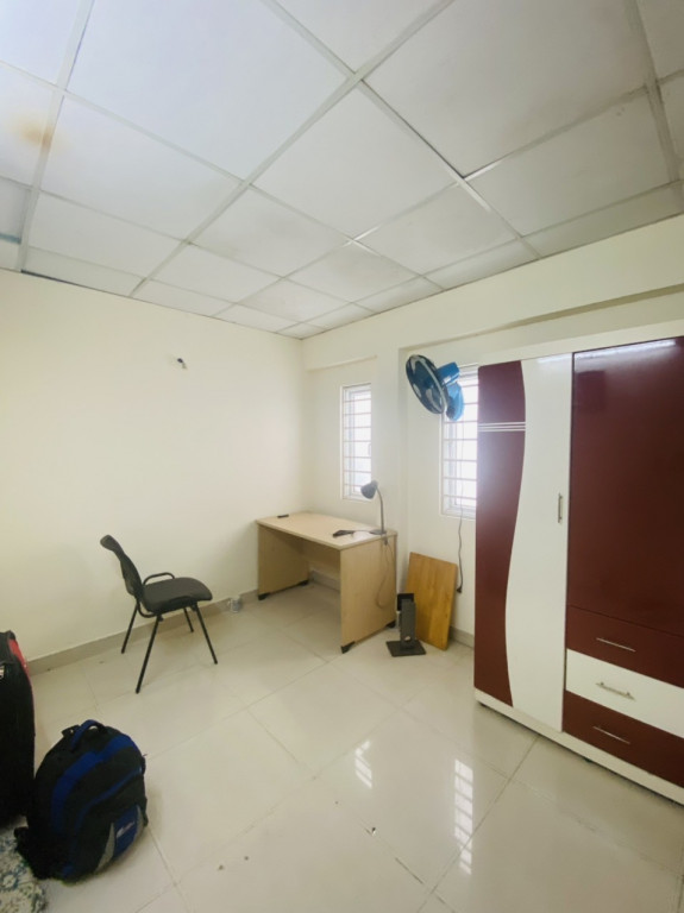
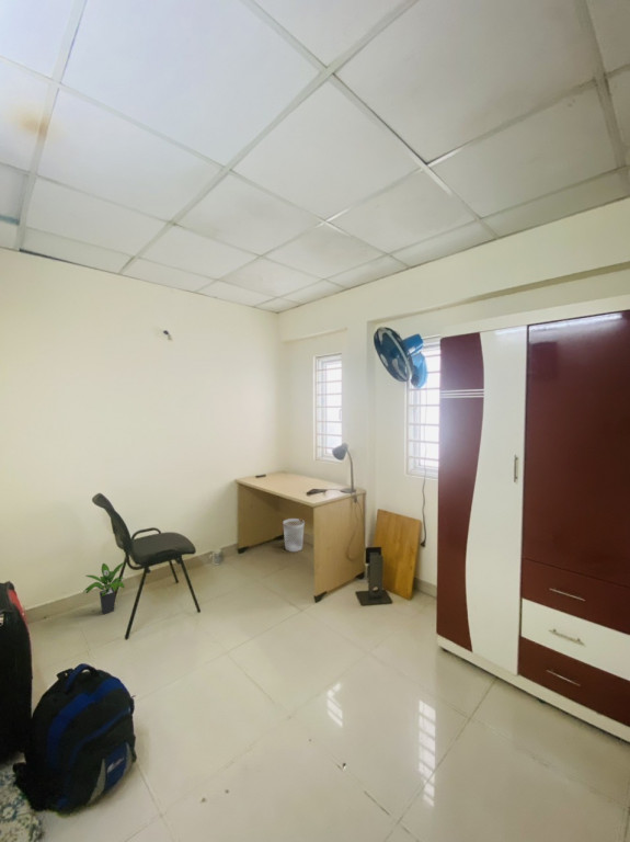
+ wastebasket (294, 534)
+ potted plant (106, 589)
